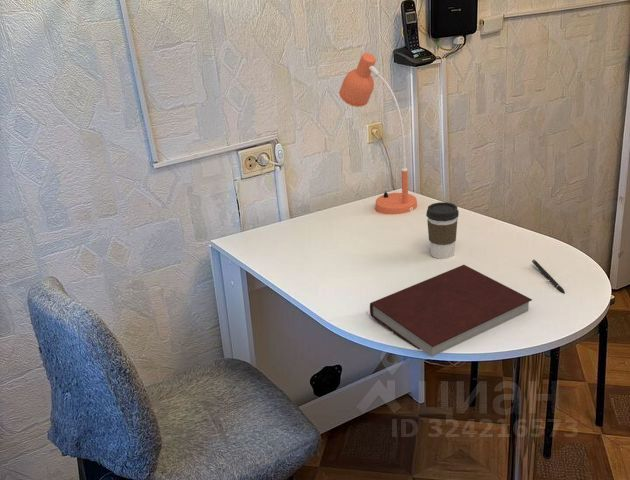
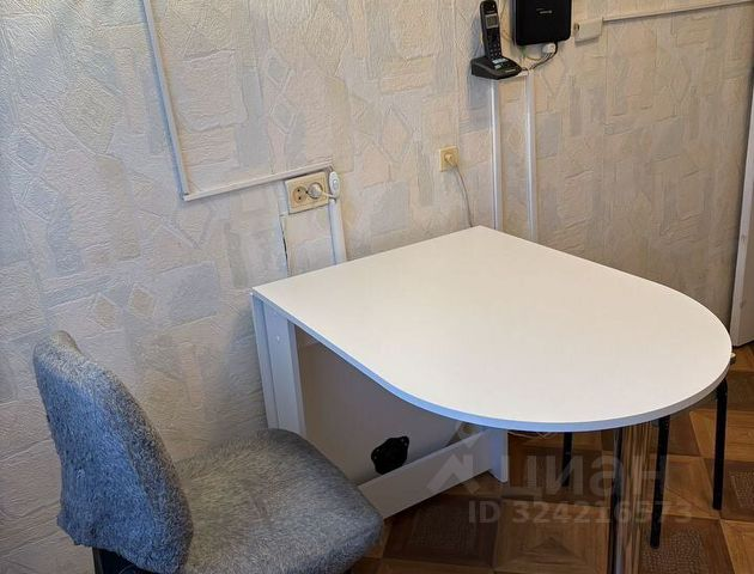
- coffee cup (442, 231)
- notebook (449, 307)
- pen (548, 276)
- desk lamp (401, 131)
